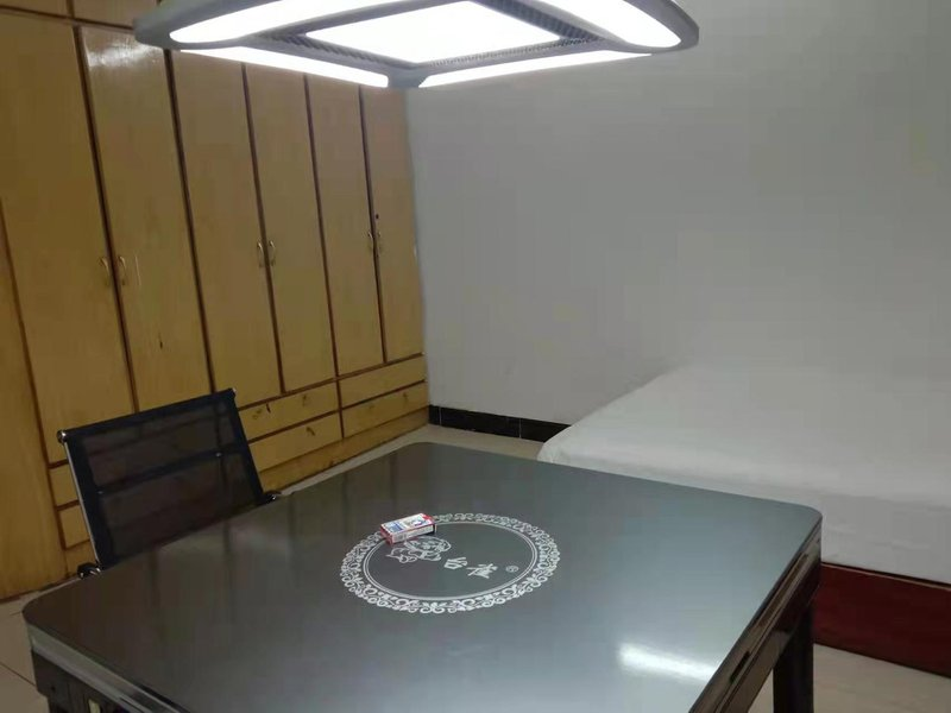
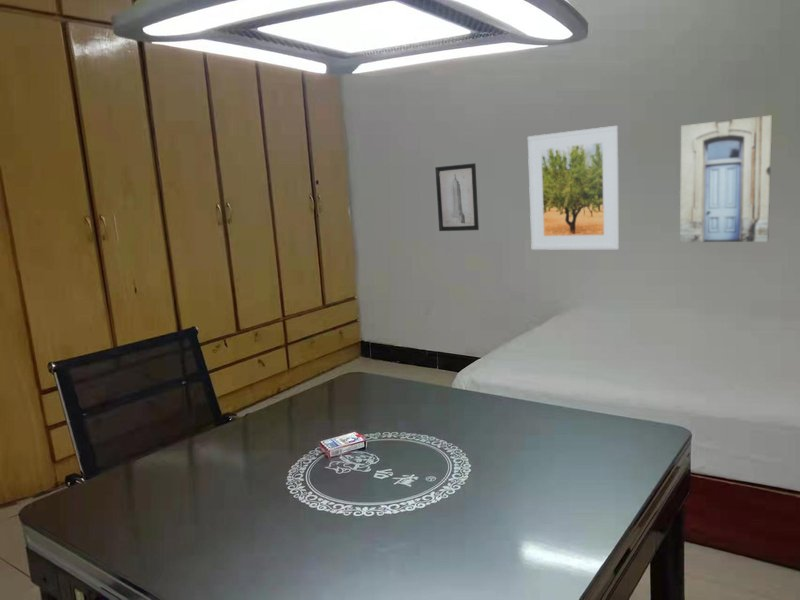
+ wall art (723, 182)
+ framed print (572, 191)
+ wall art (456, 198)
